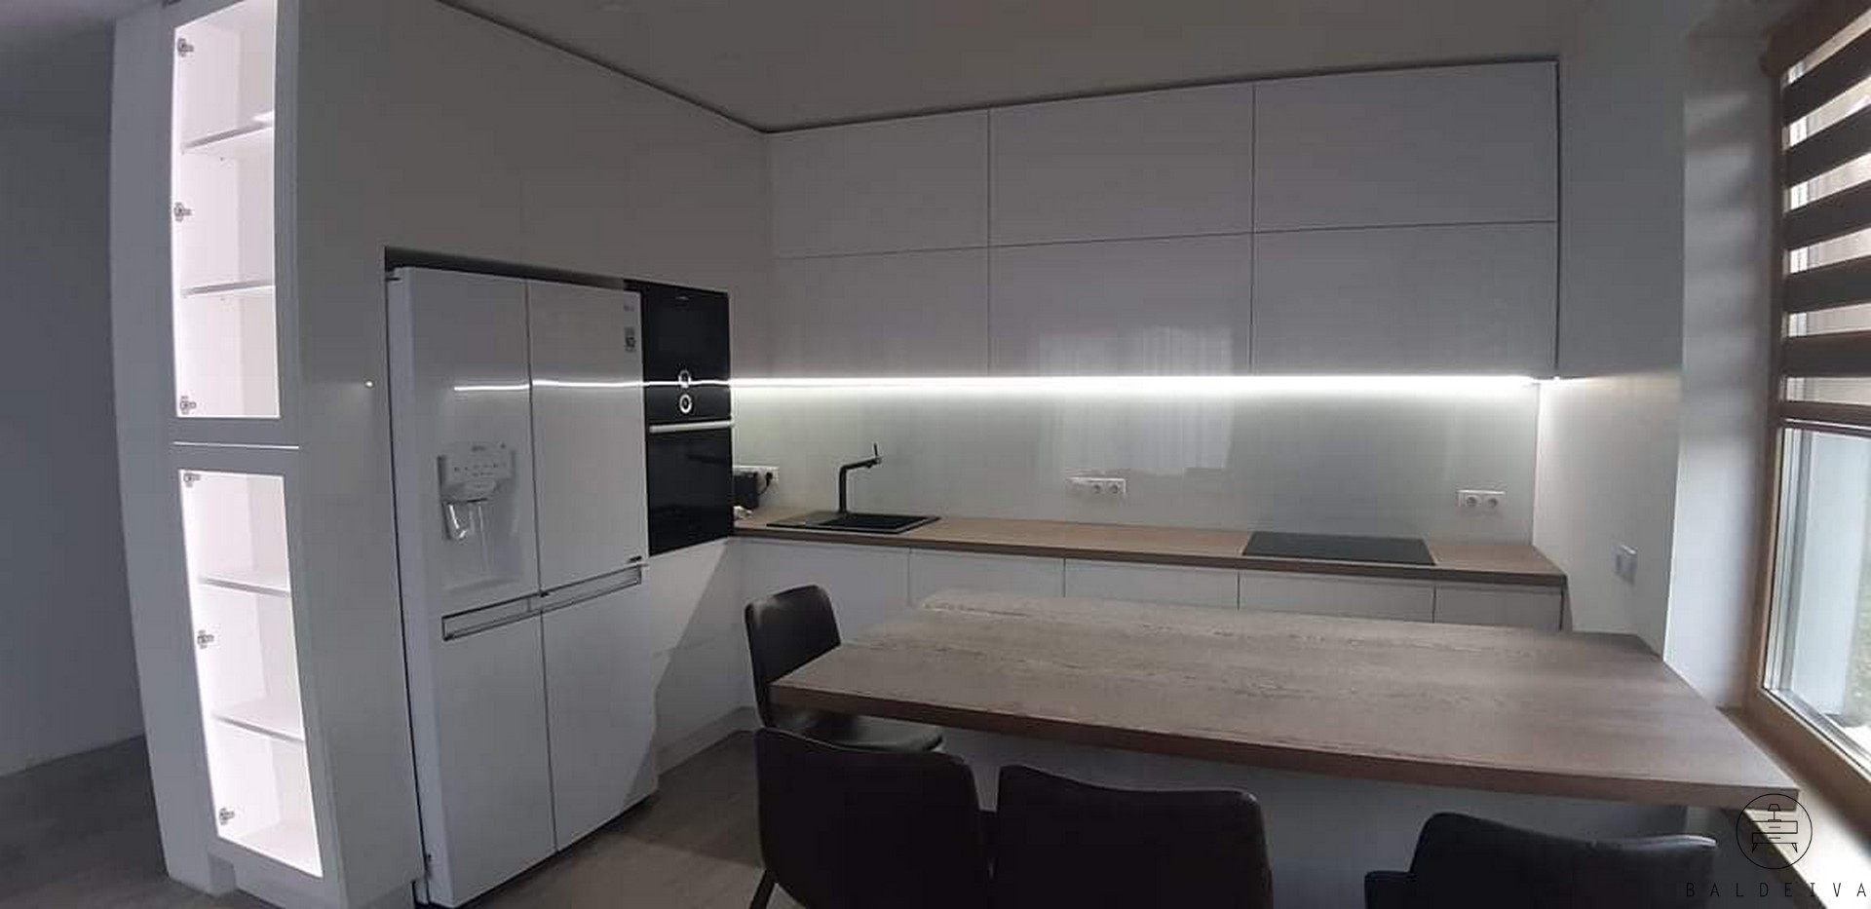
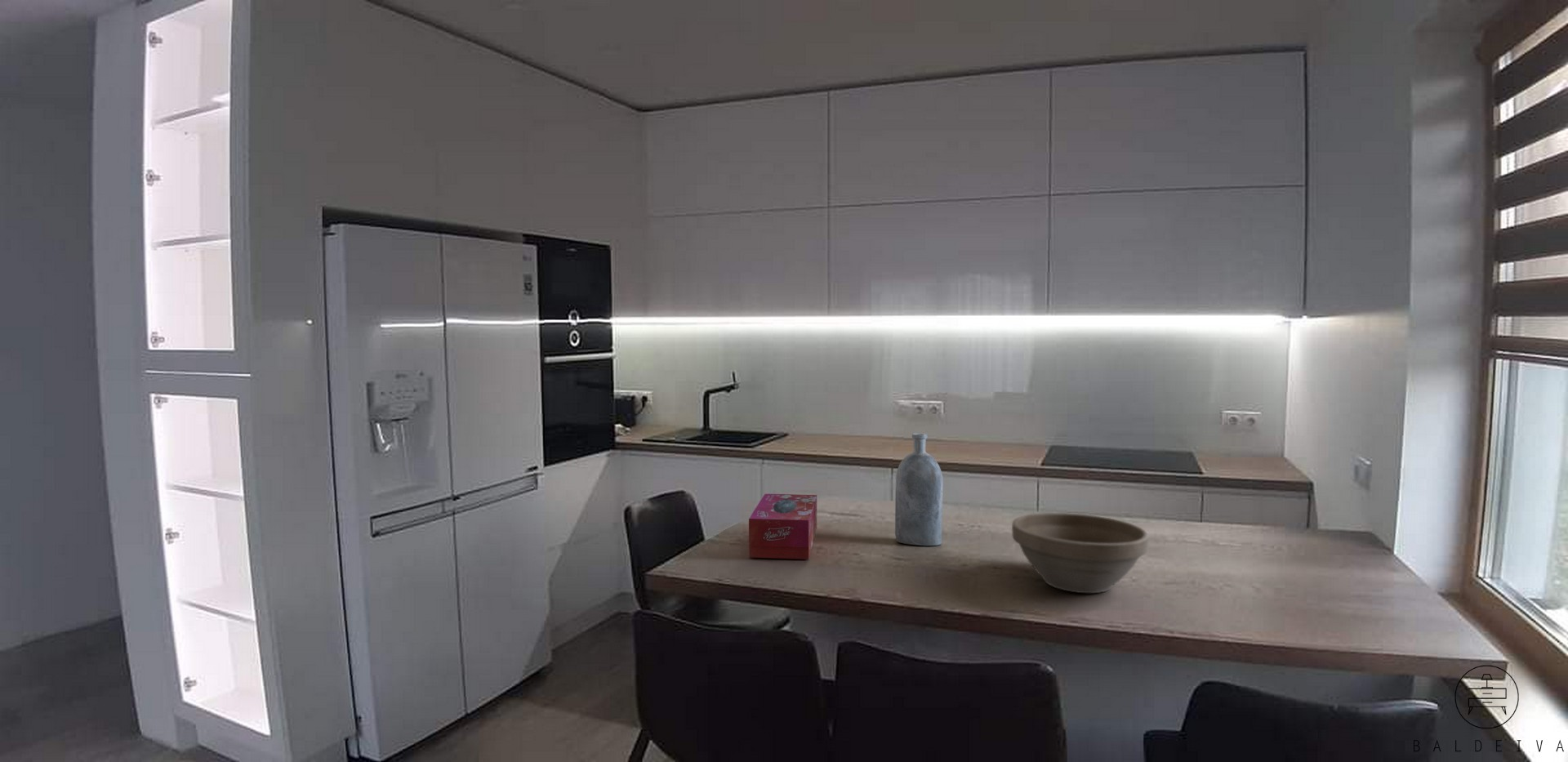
+ flower pot (1077, 555)
+ tissue box (785, 524)
+ bottle (919, 488)
